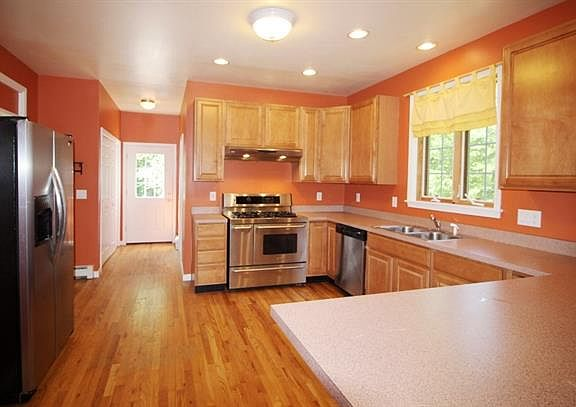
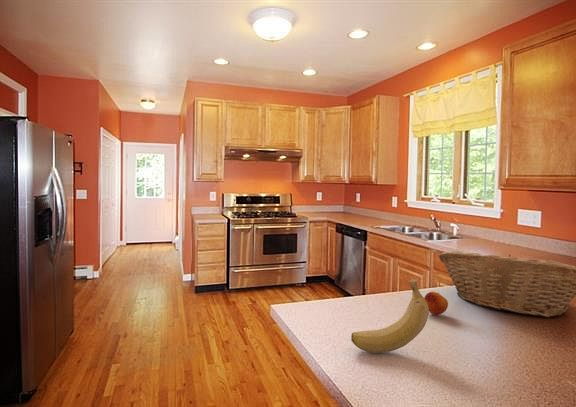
+ apple (435, 303)
+ fruit basket (507, 277)
+ banana (395, 322)
